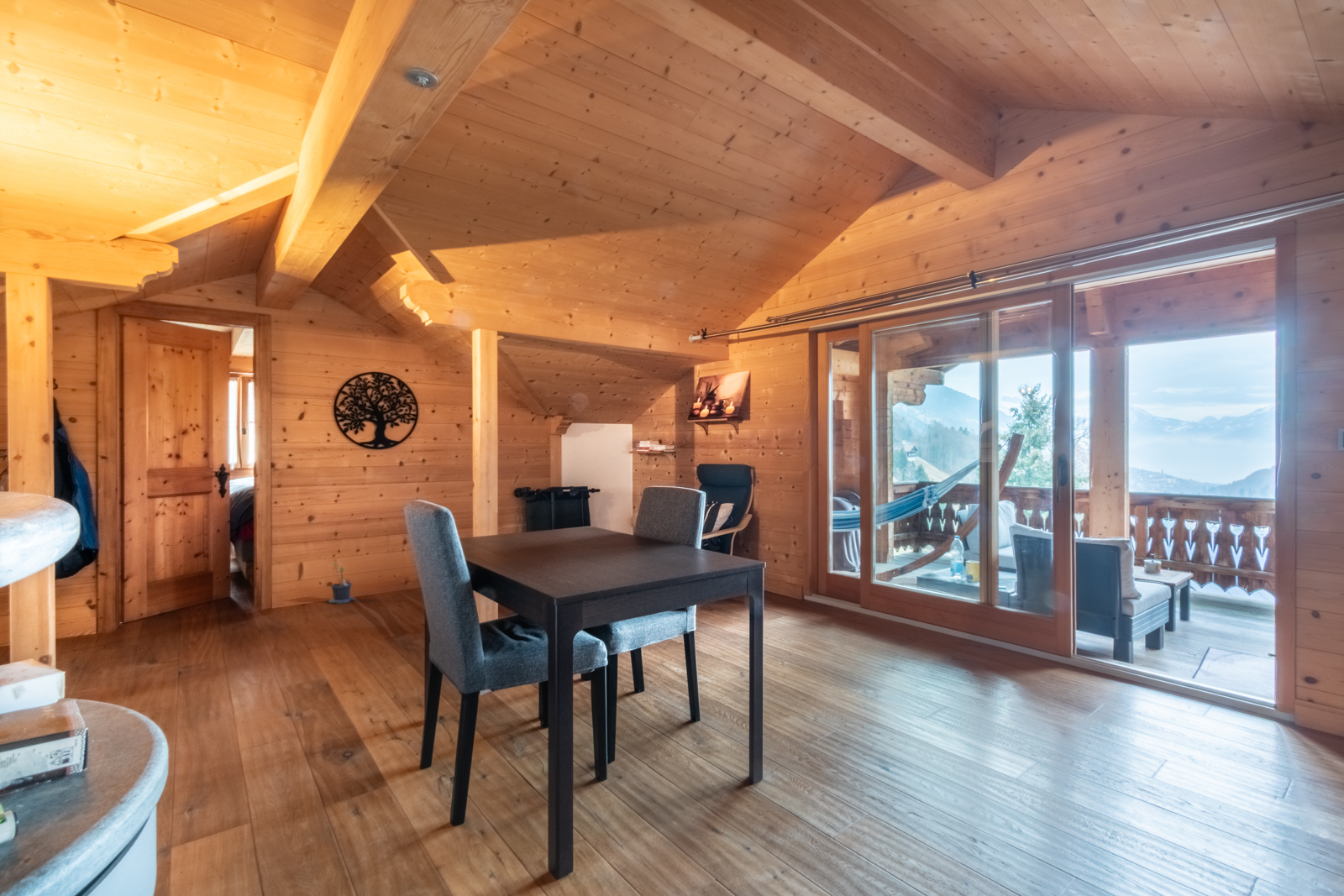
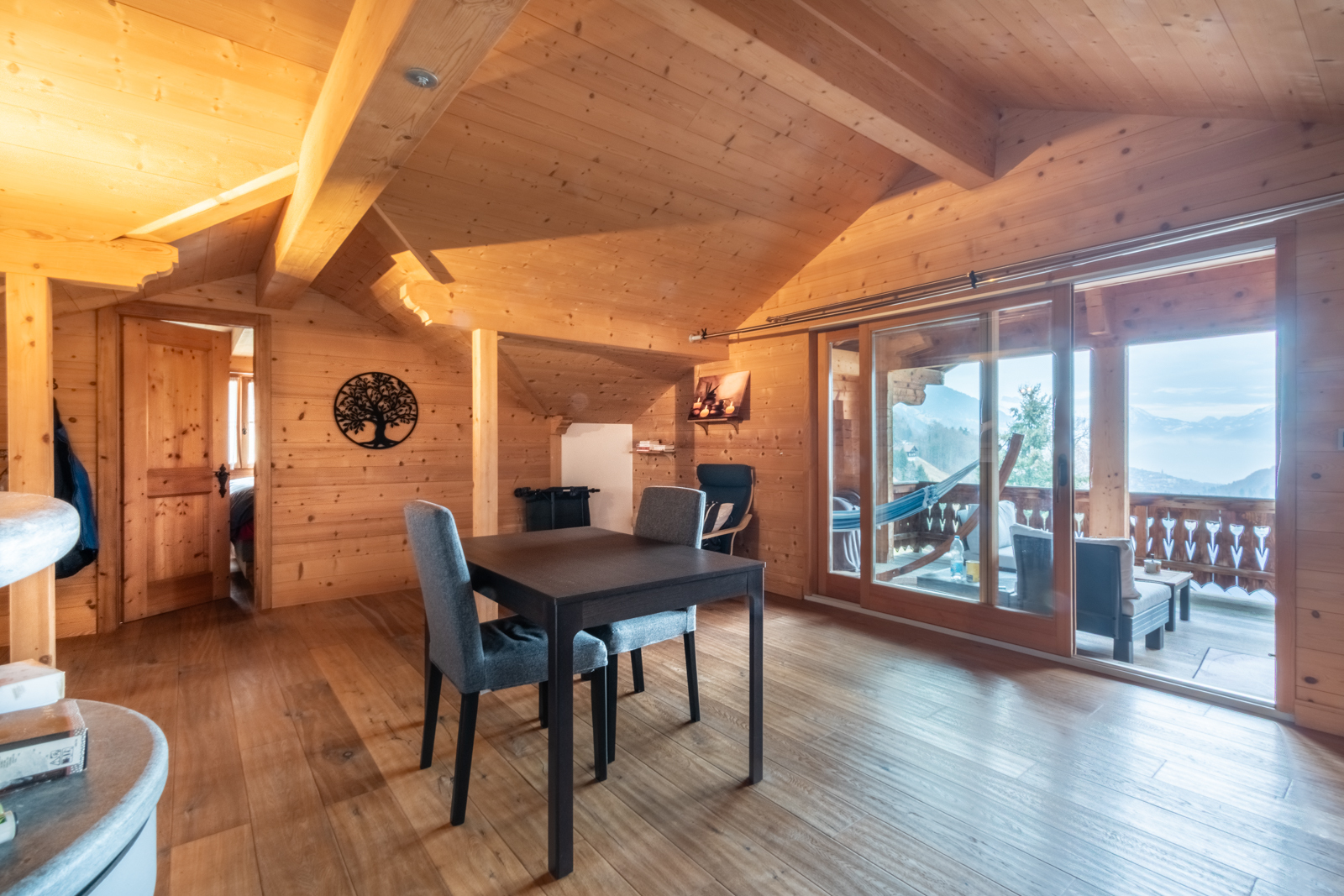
- potted plant (340, 580)
